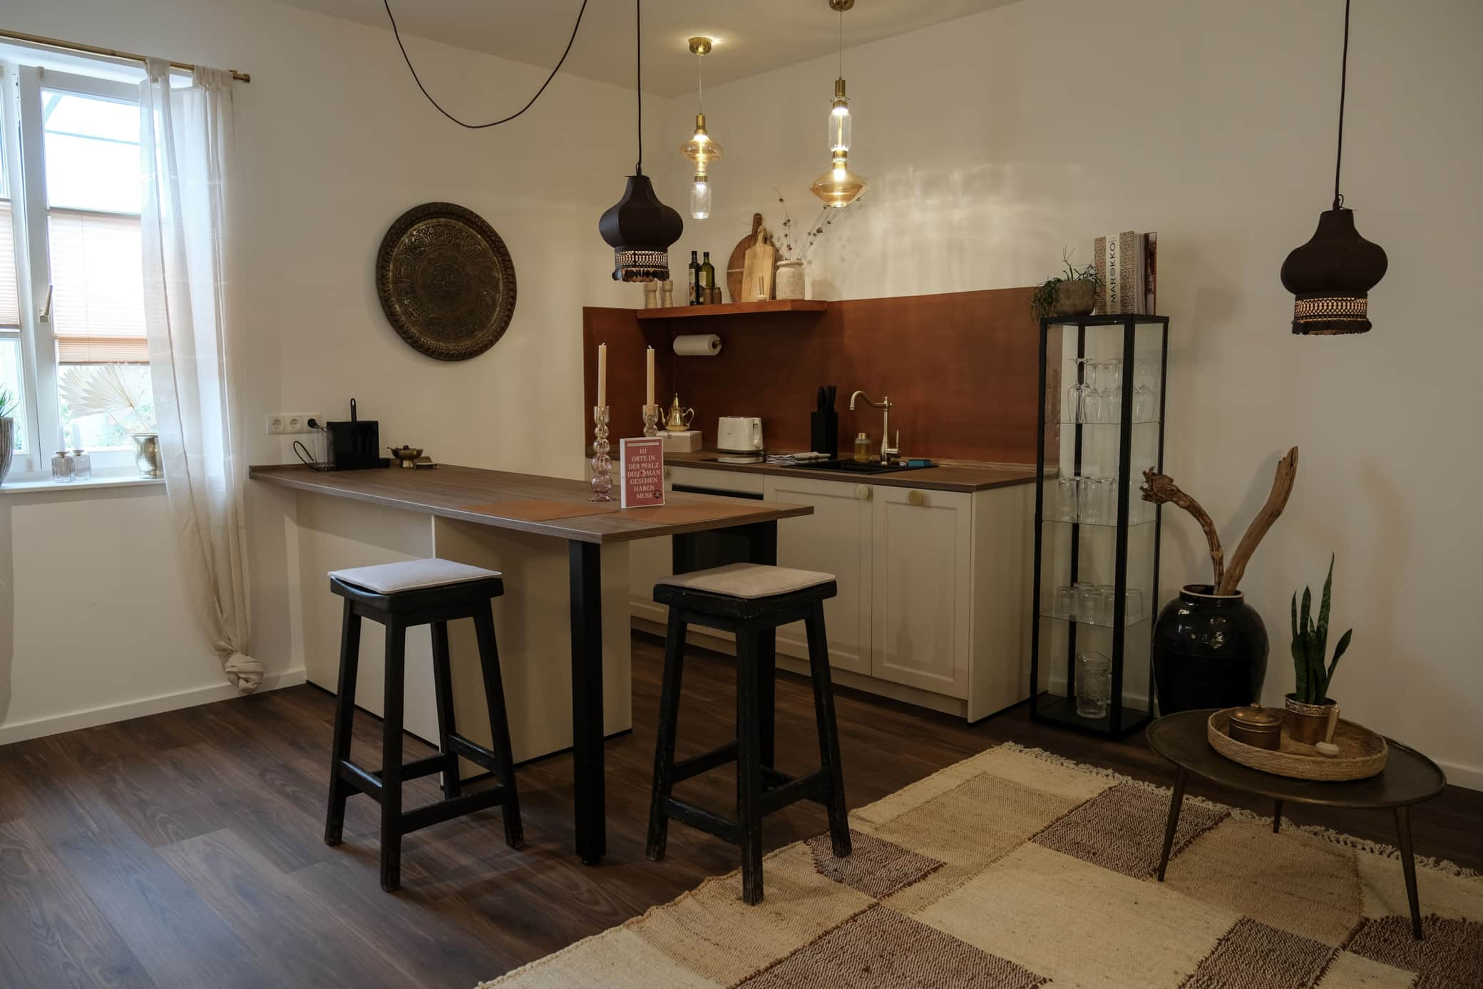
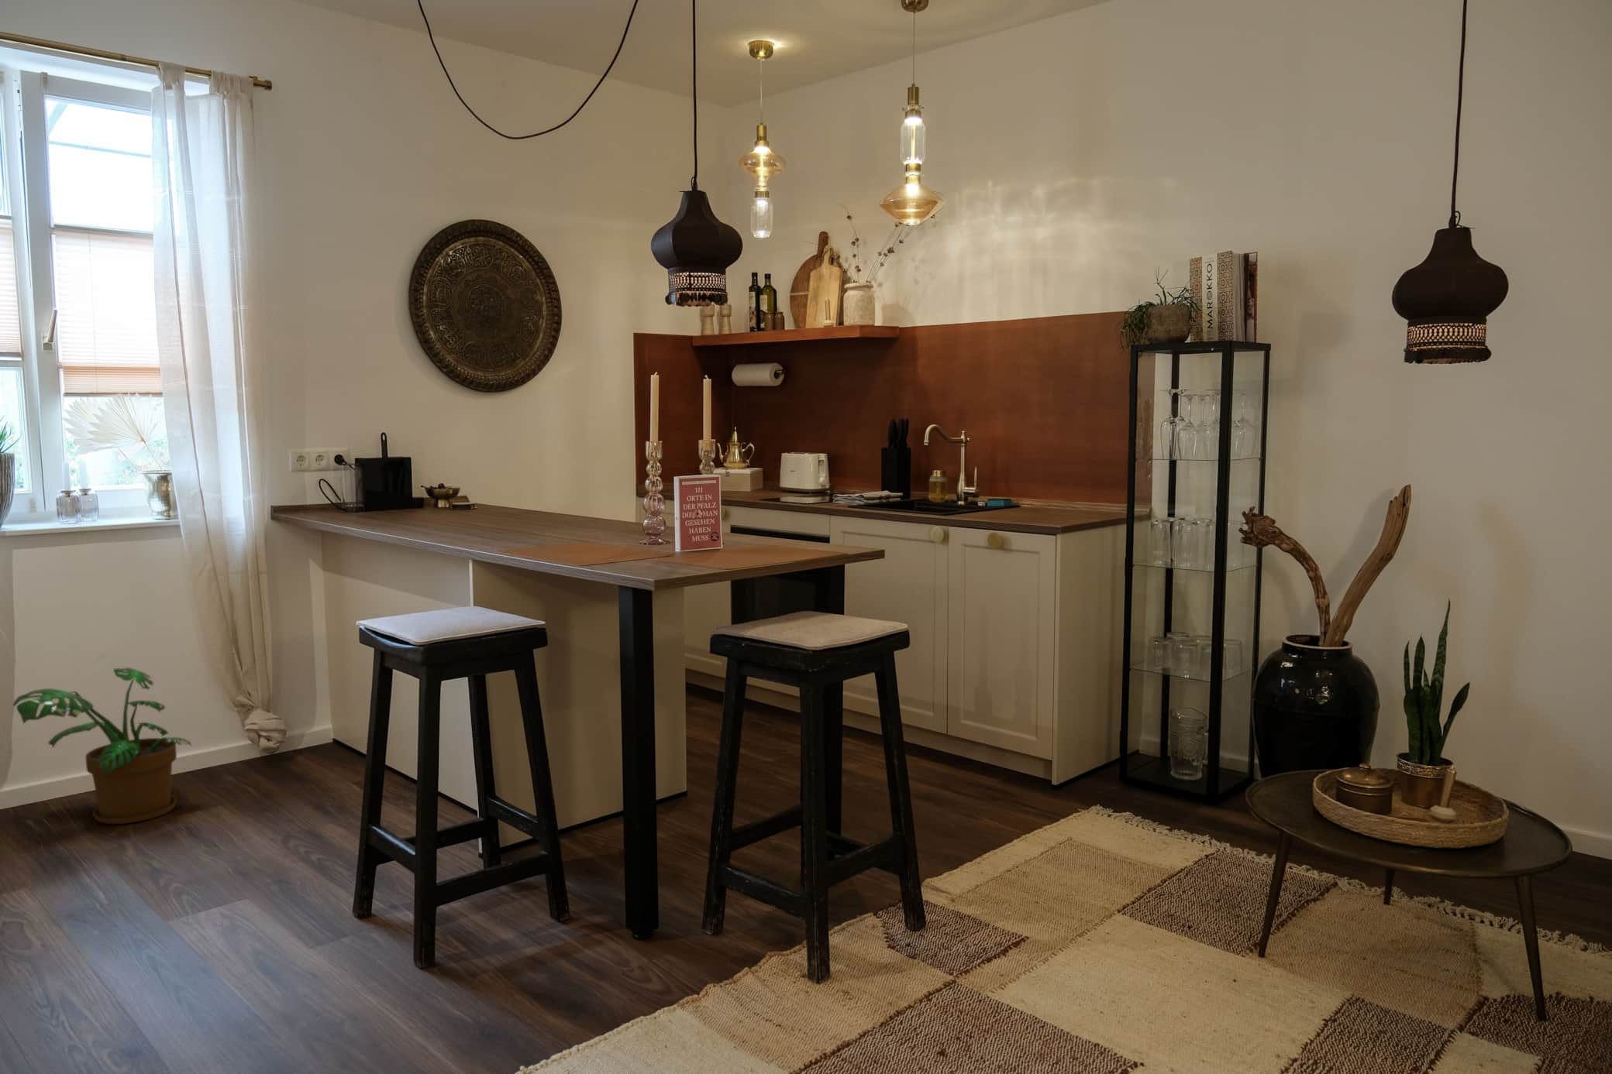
+ potted plant (102, 747)
